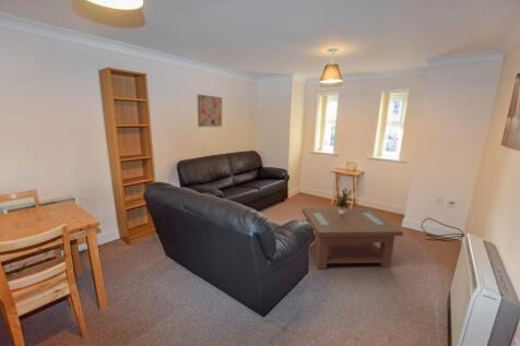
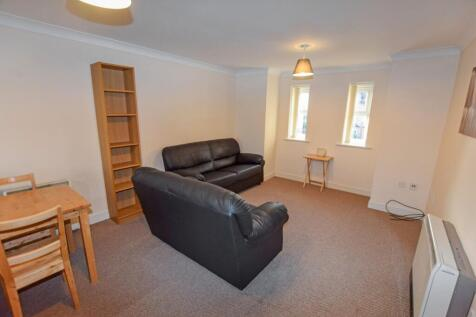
- coffee table (345, 236)
- wall art (210, 111)
- potted plant (344, 201)
